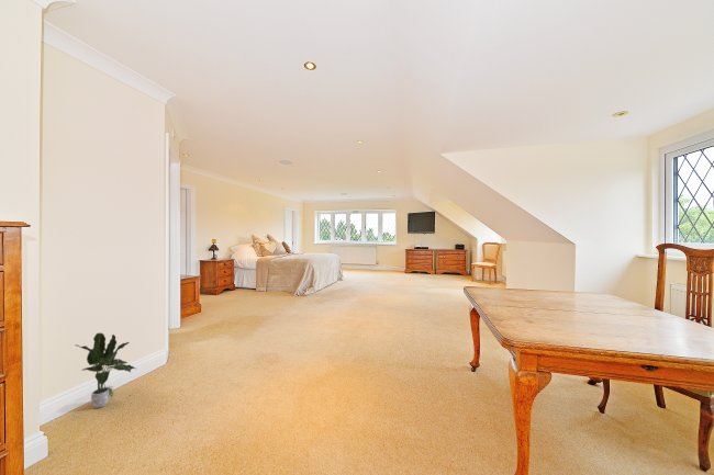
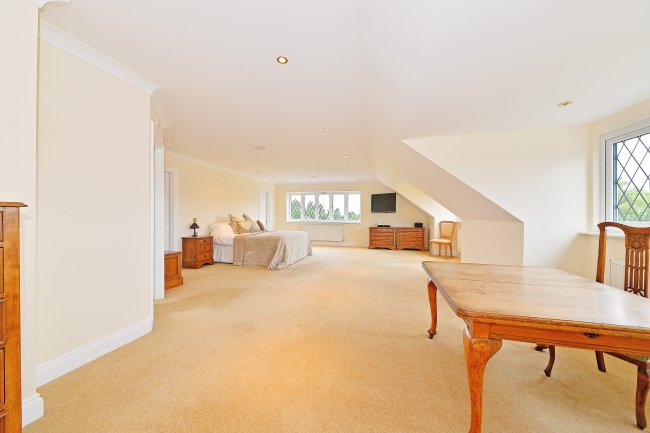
- potted plant (107, 369)
